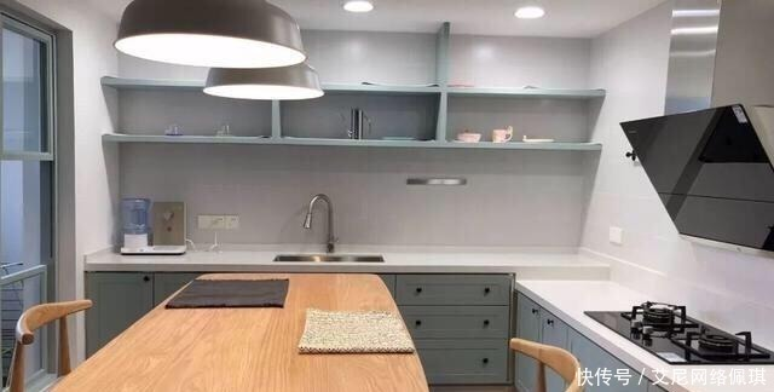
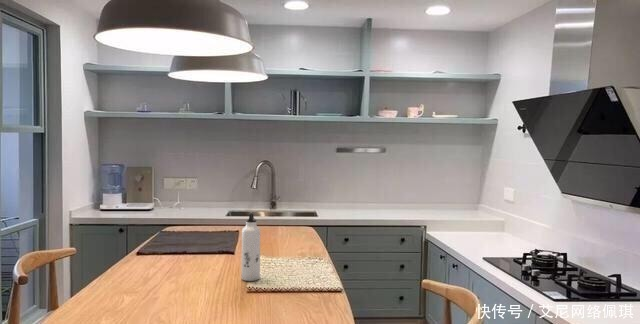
+ water bottle (250, 245)
